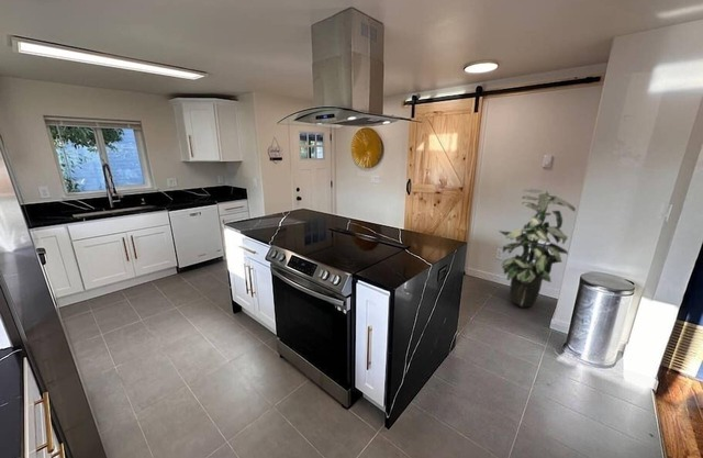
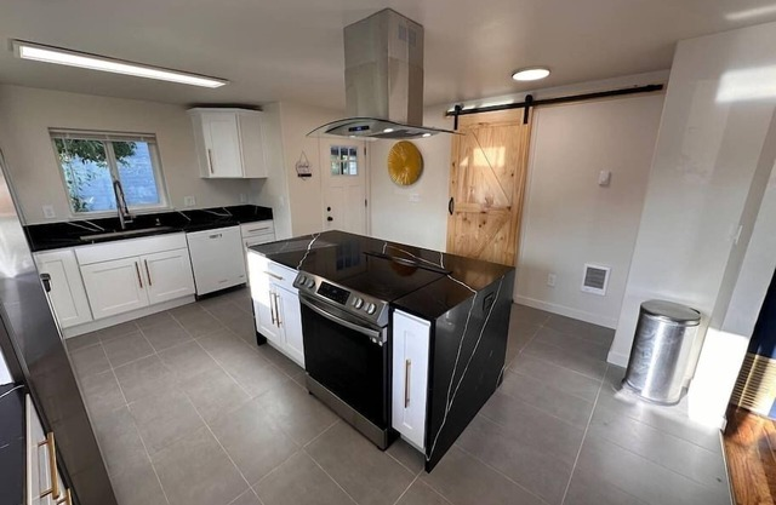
- indoor plant (529, 247)
